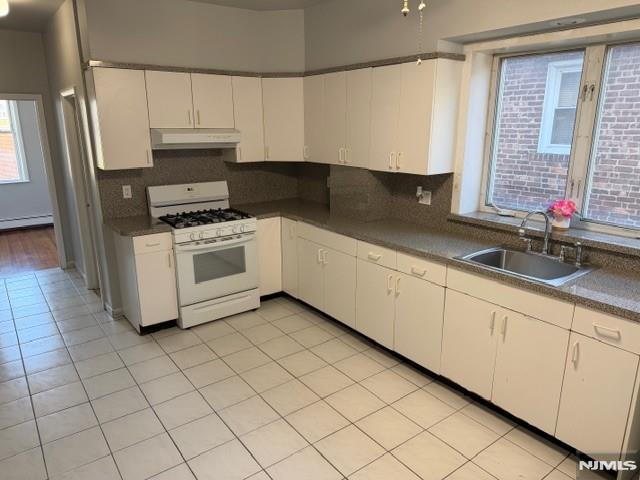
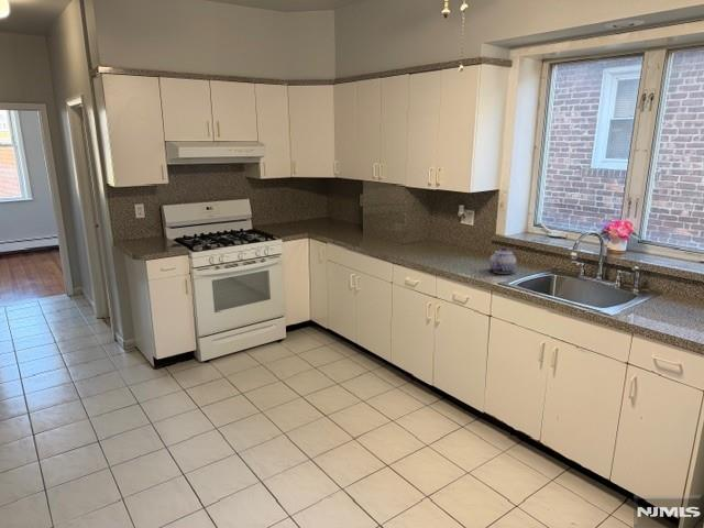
+ teapot (503, 260)
